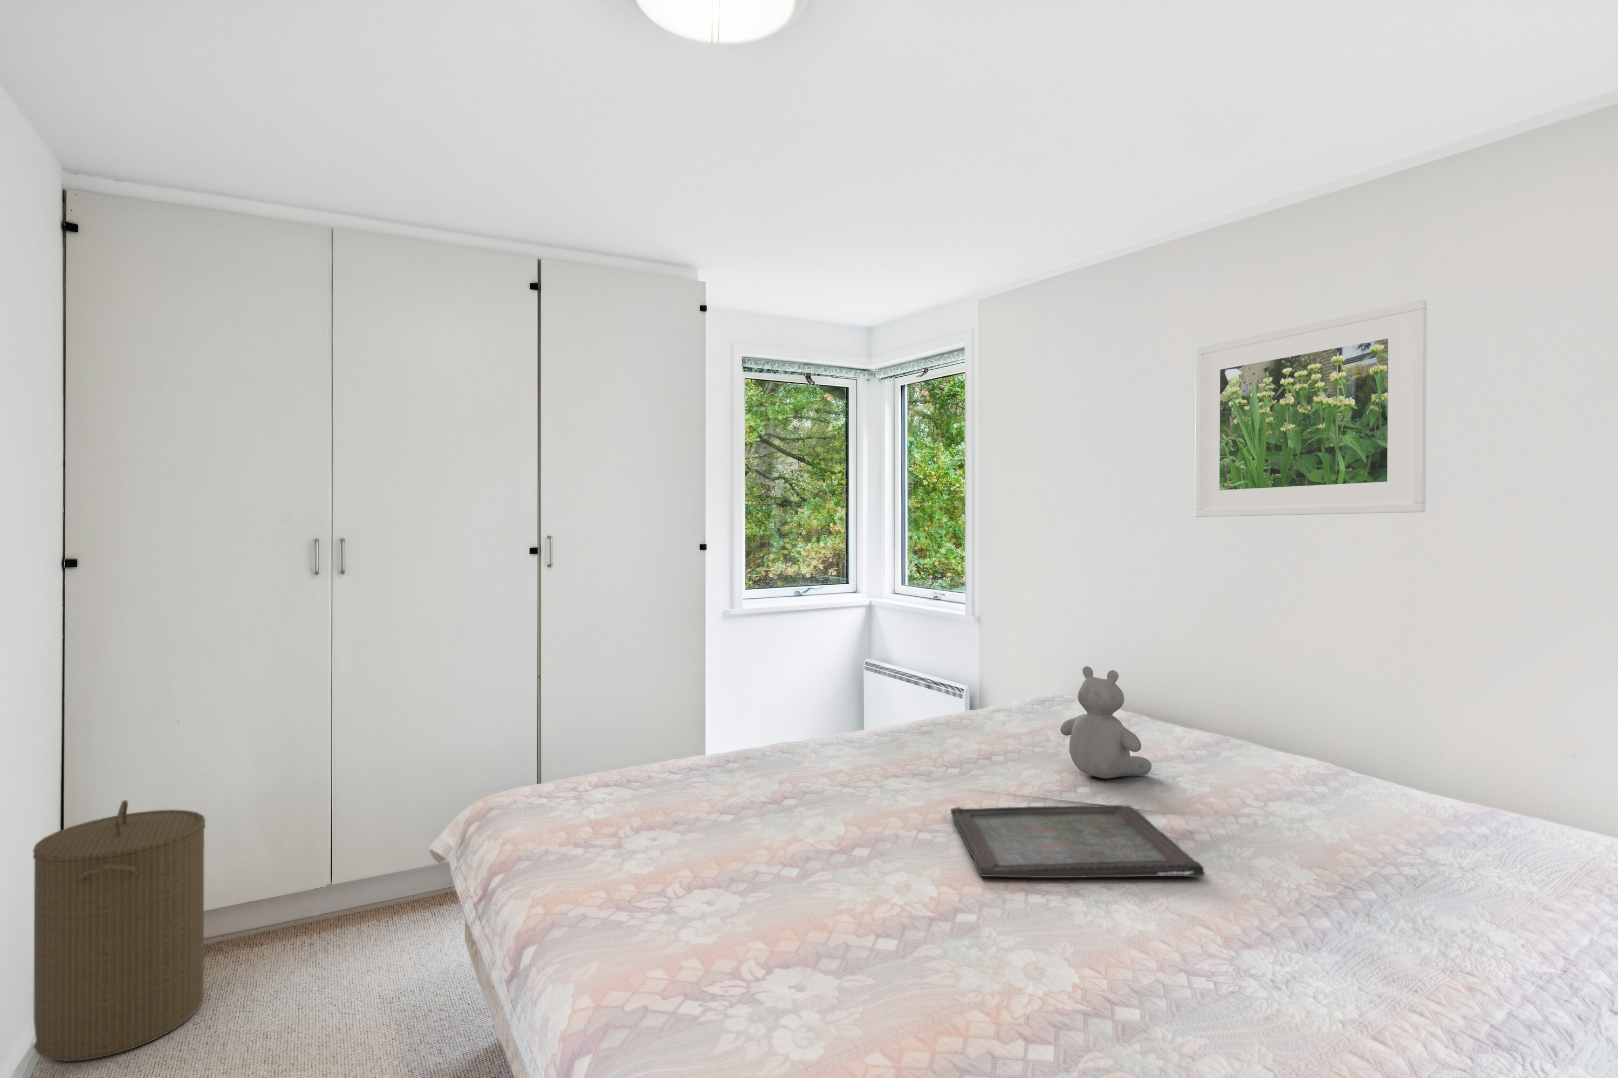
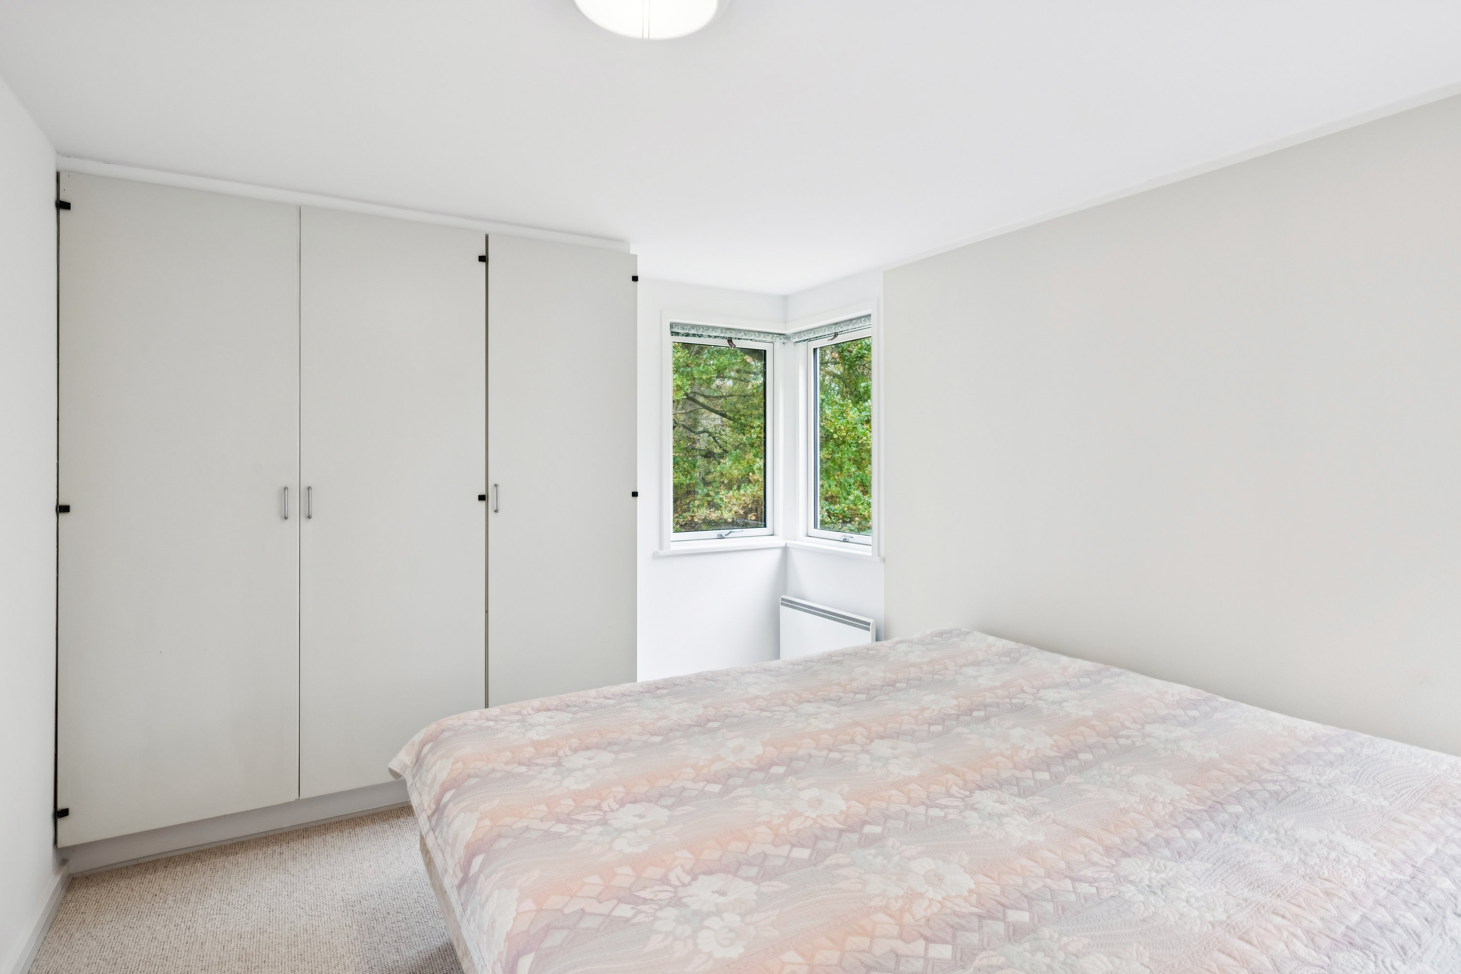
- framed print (1297, 421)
- laundry hamper (123, 911)
- teddy bear (1109, 721)
- serving tray (1063, 836)
